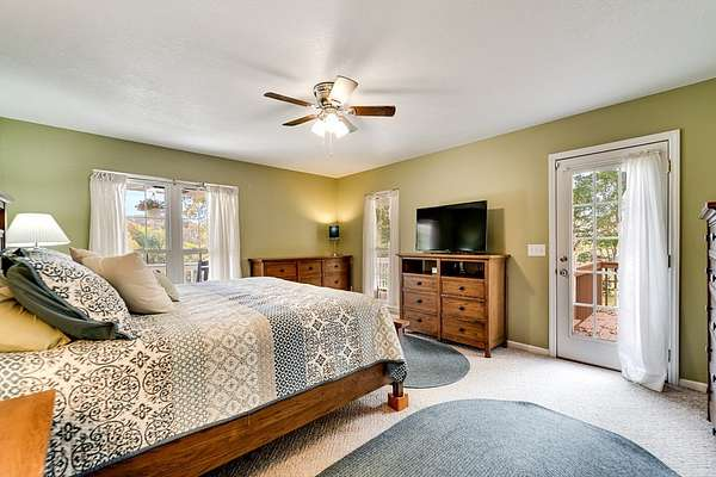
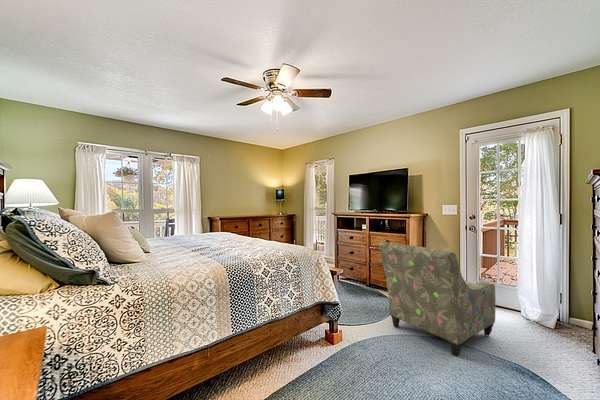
+ armchair (436, 287)
